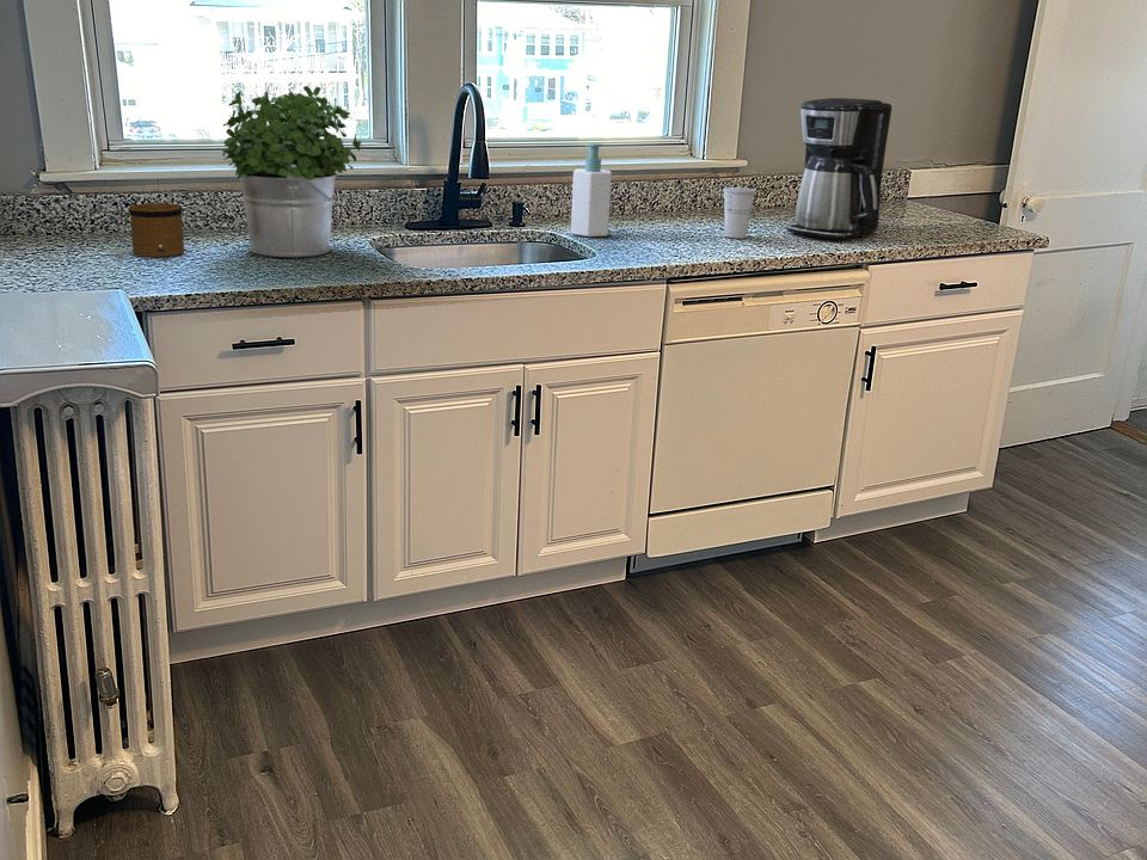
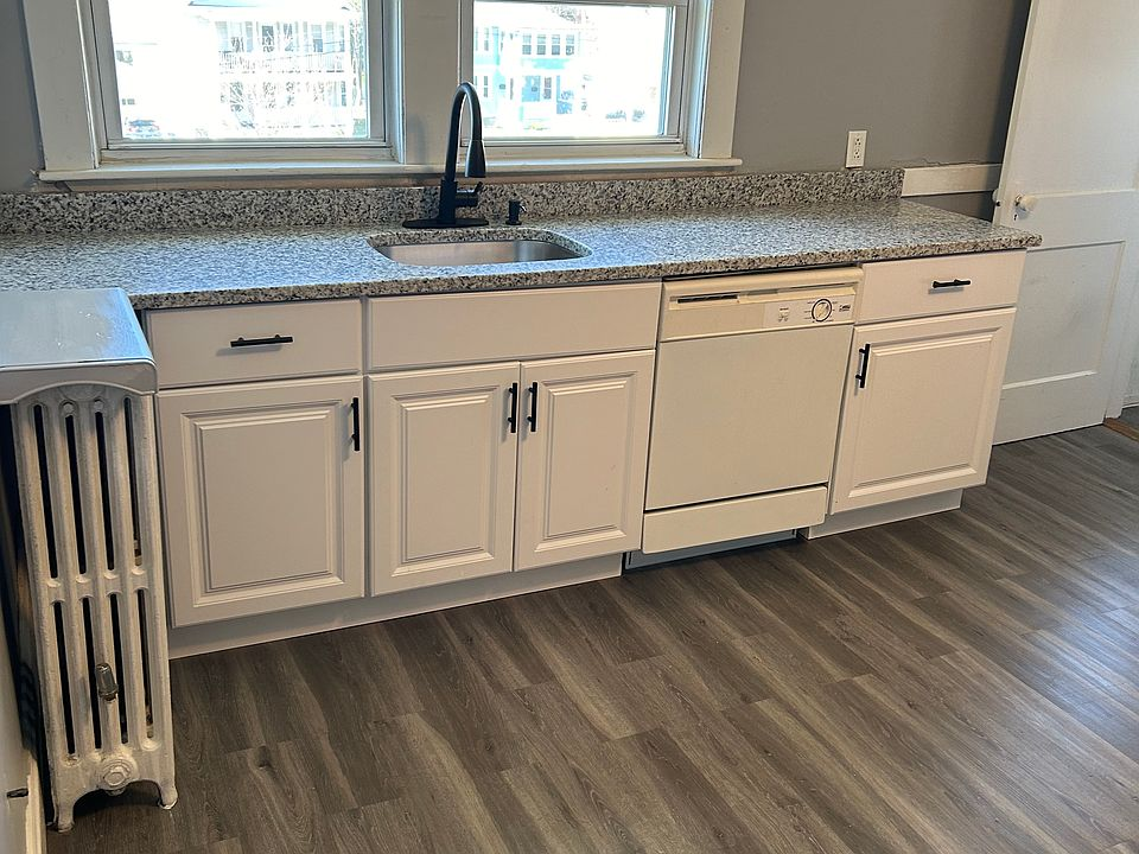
- coffee maker (854, 167)
- cup (737, 213)
- soap bottle (591, 189)
- speaker (146, 227)
- potted plant (294, 168)
